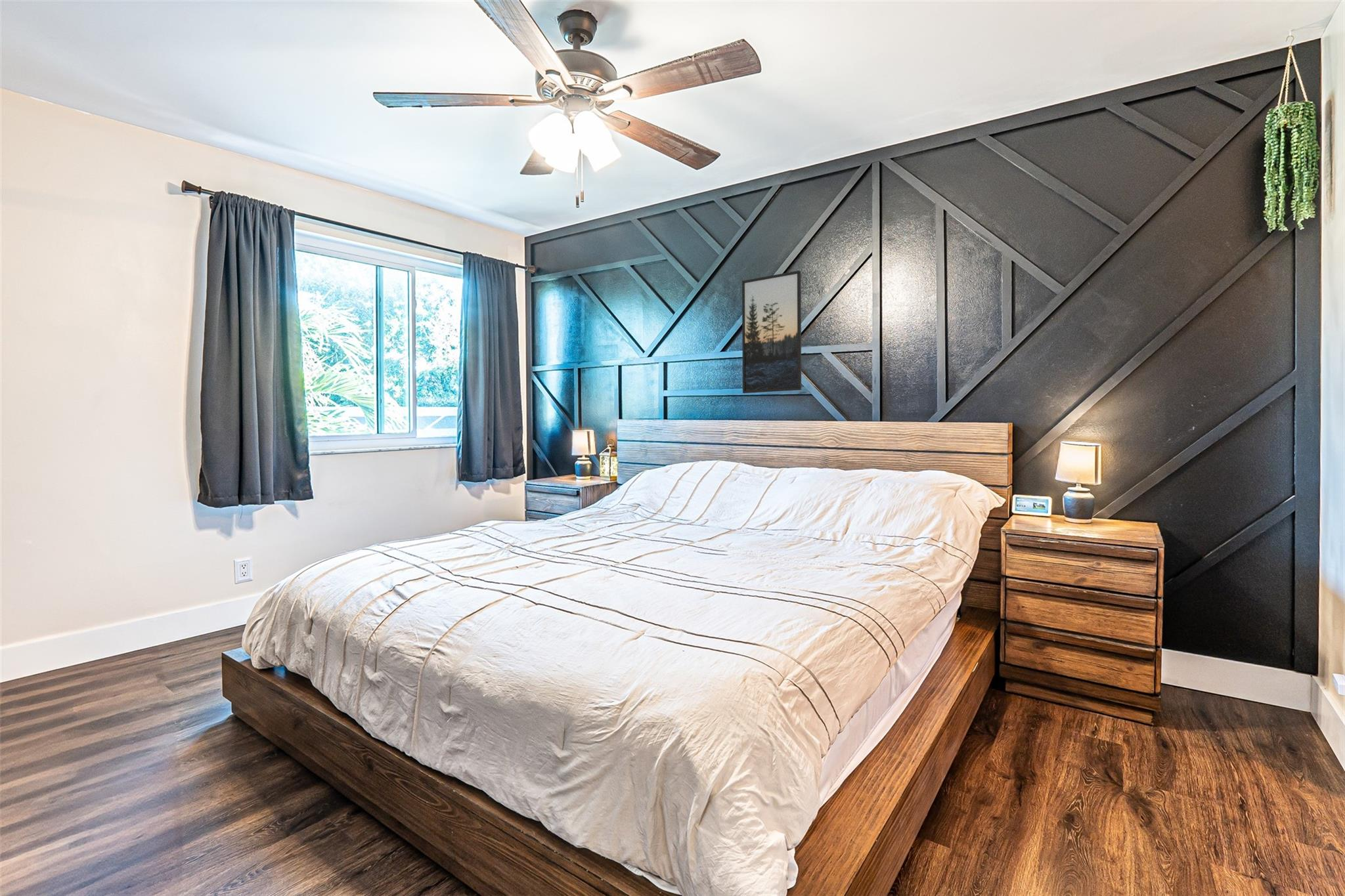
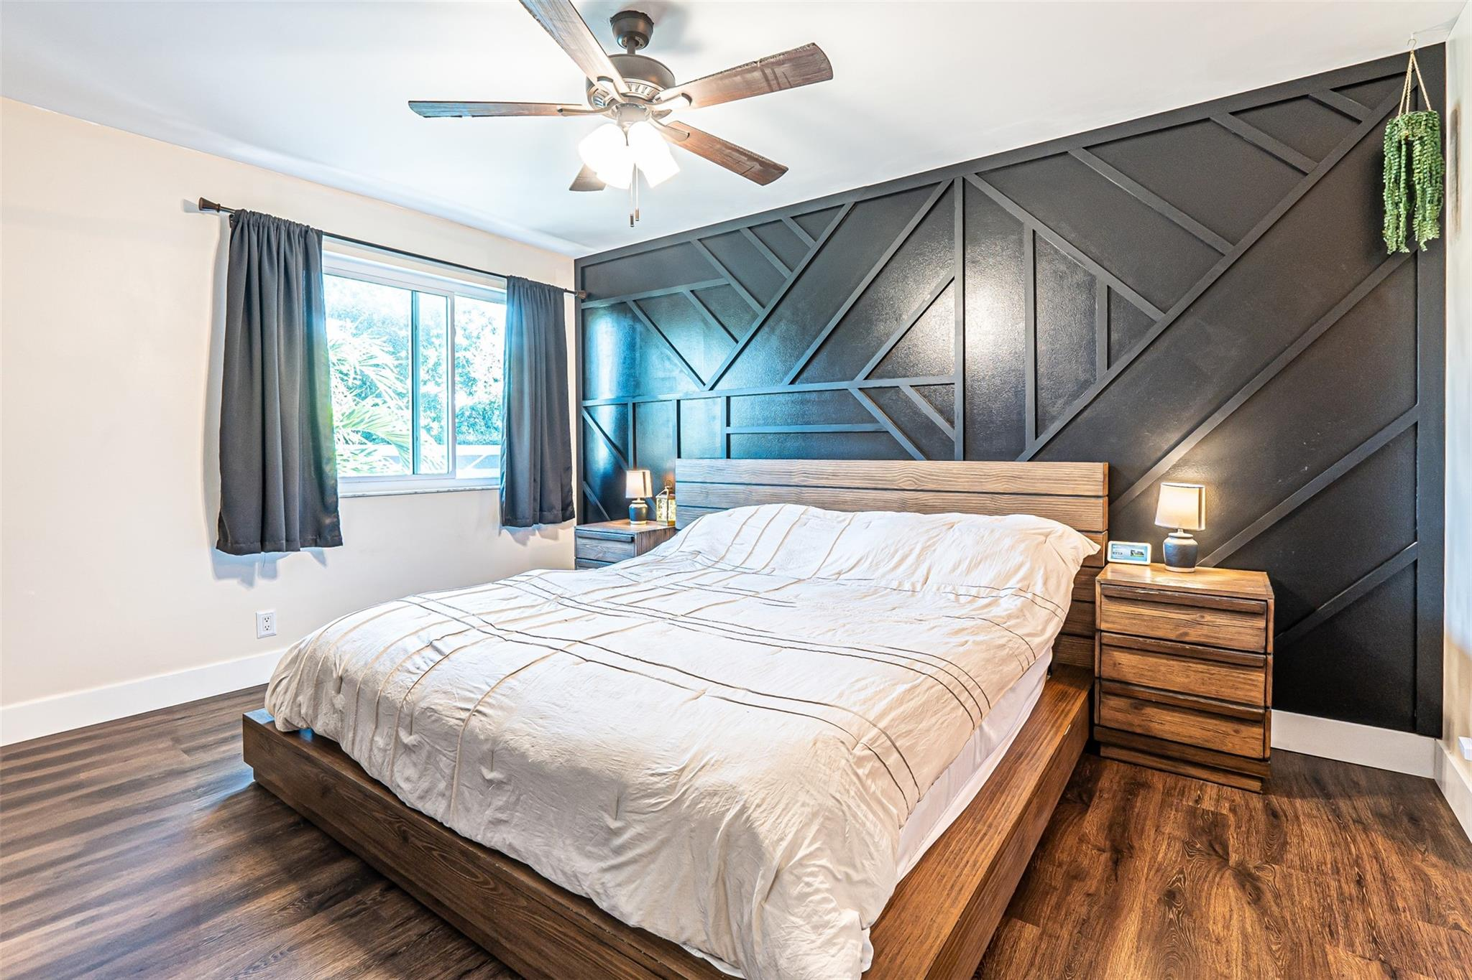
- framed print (770, 333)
